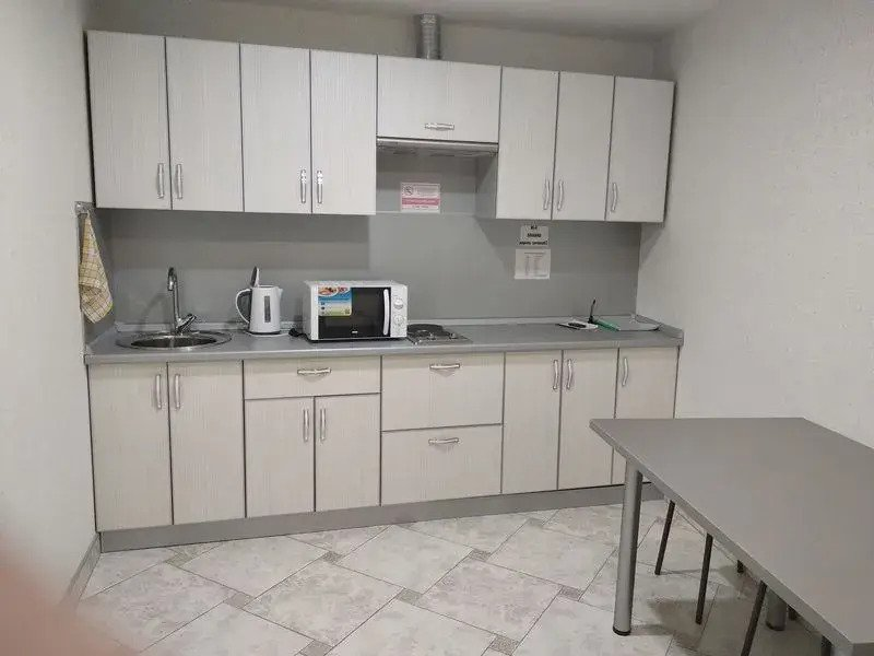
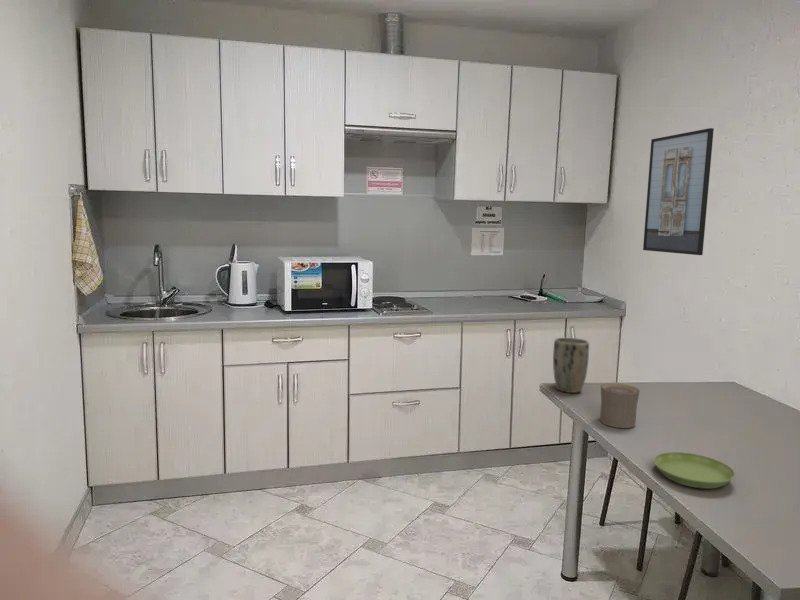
+ cup (618, 405)
+ plant pot (570, 365)
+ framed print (675, 194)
+ saucer (693, 471)
